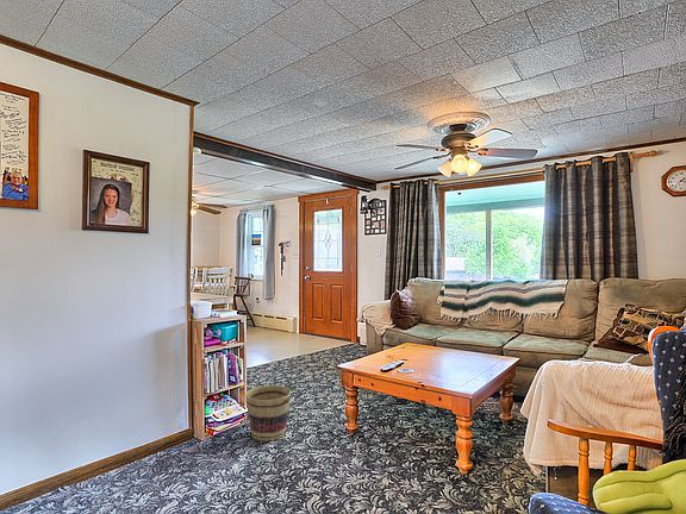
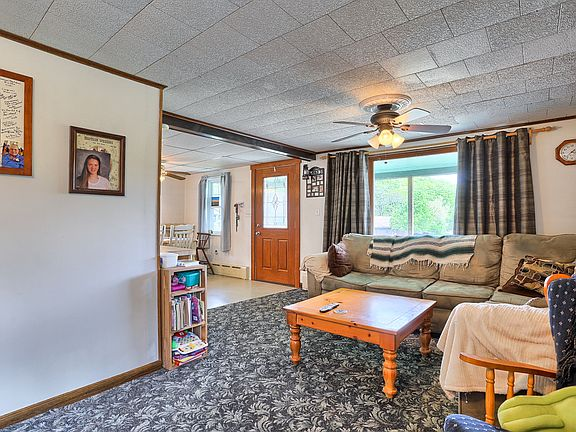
- basket (268, 412)
